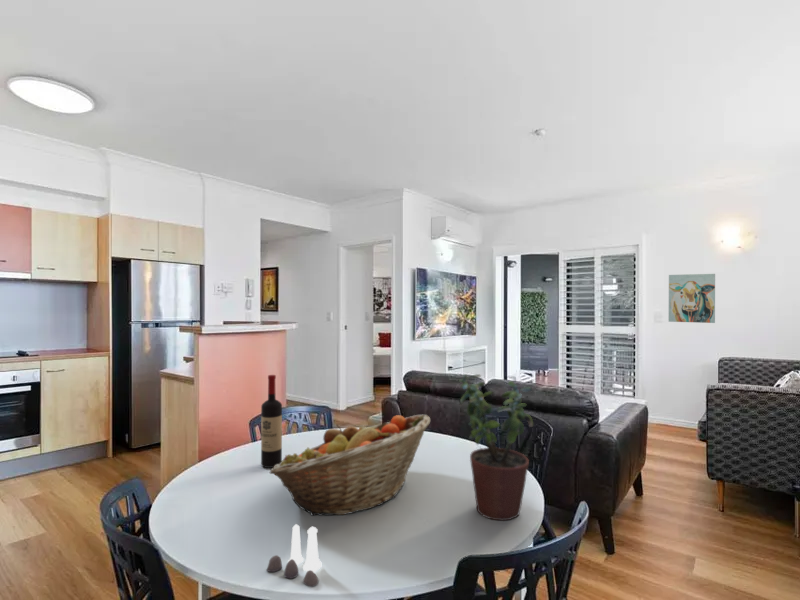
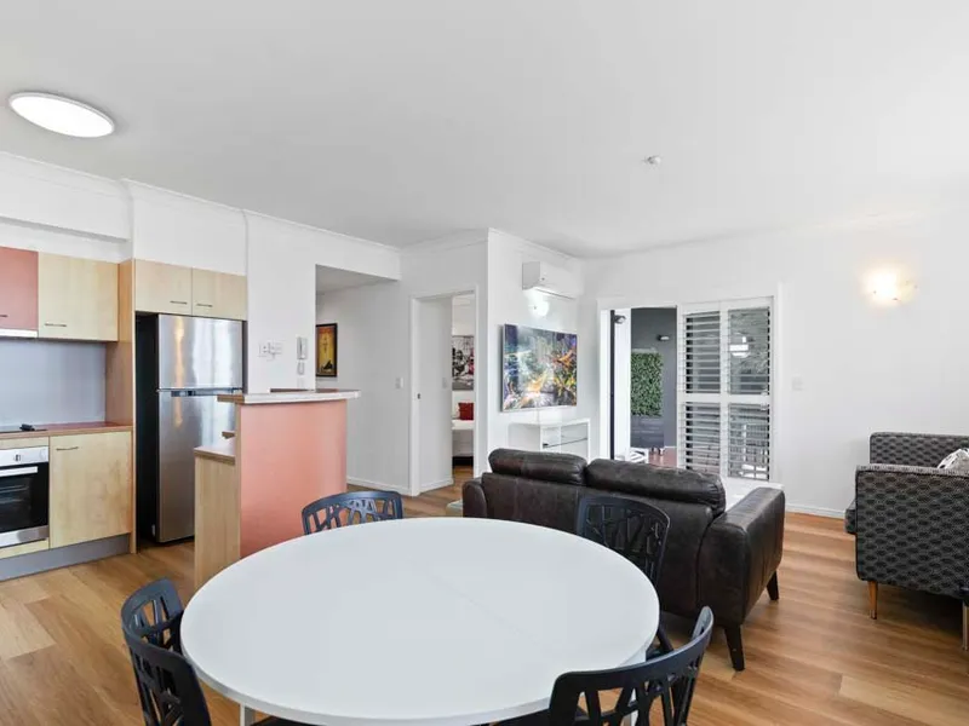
- wall art (691, 298)
- salt and pepper shaker set (299, 550)
- potted plant (496, 441)
- wine bottle (271, 420)
- fruit basket (356, 454)
